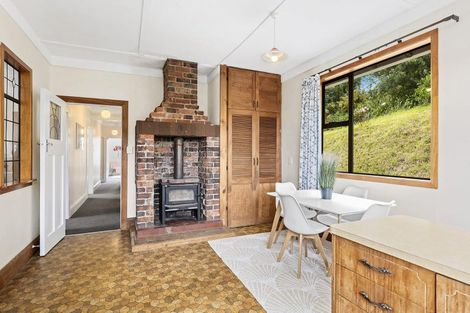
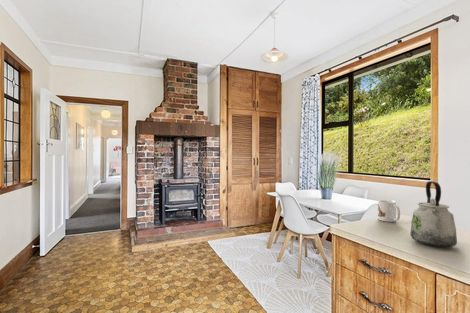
+ kettle (430, 211)
+ mug (389, 211)
